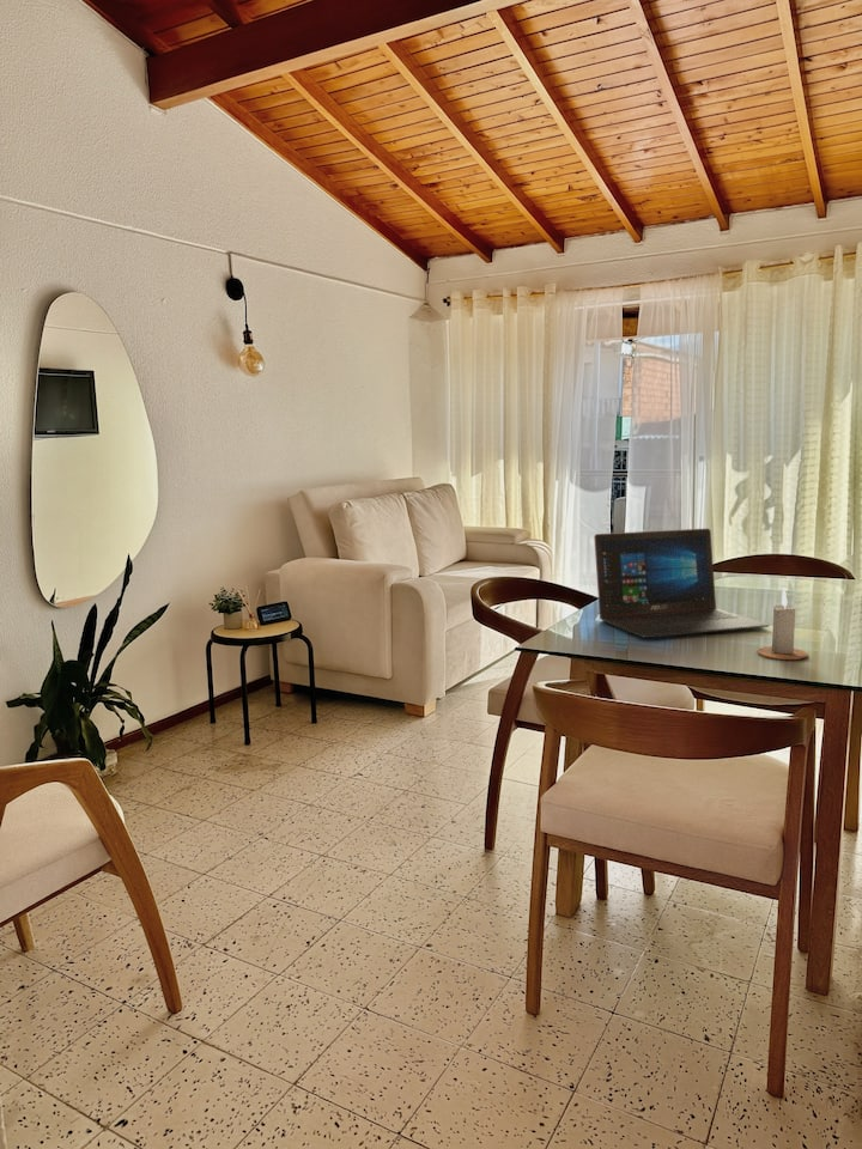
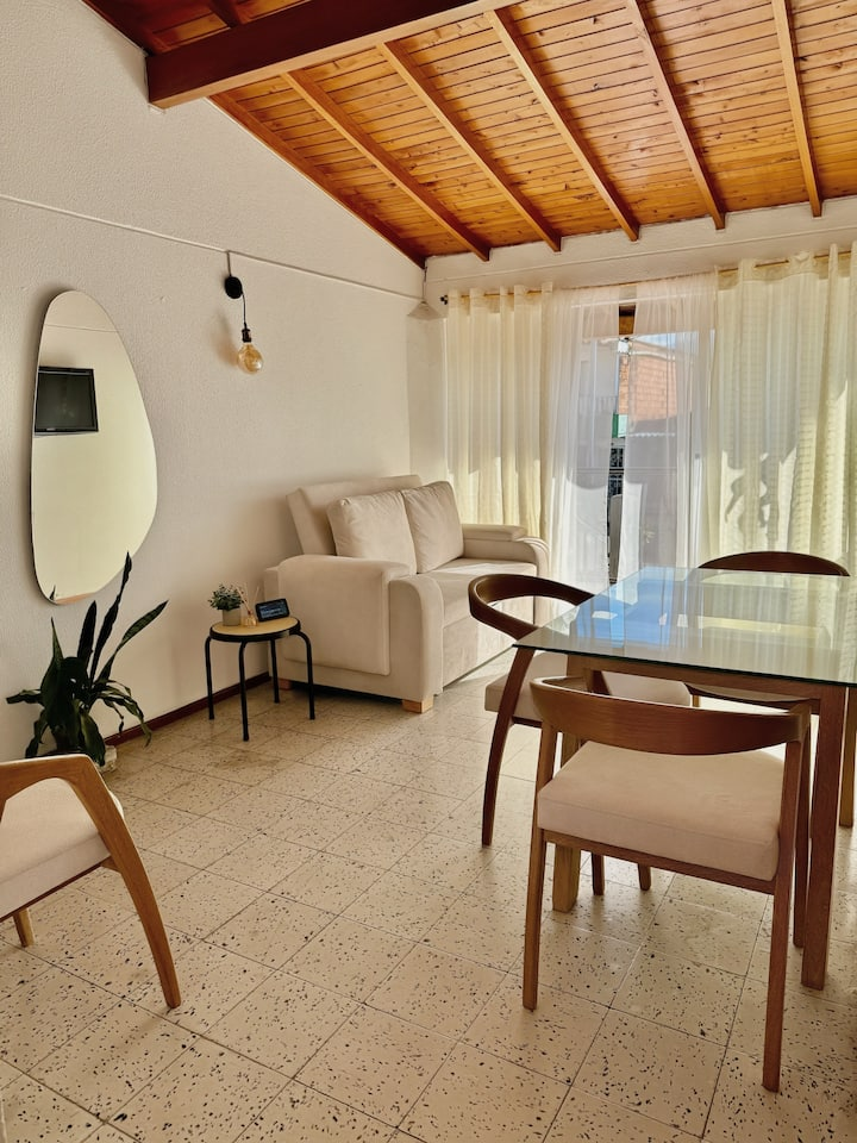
- laptop (679, 579)
- candle (783, 620)
